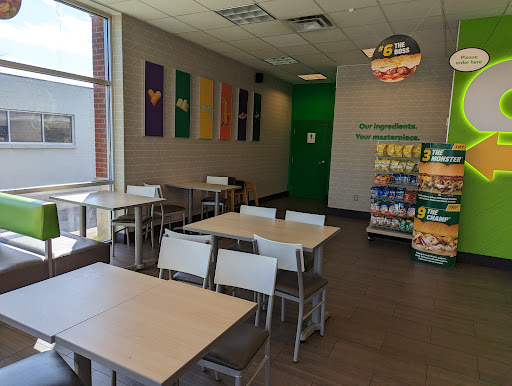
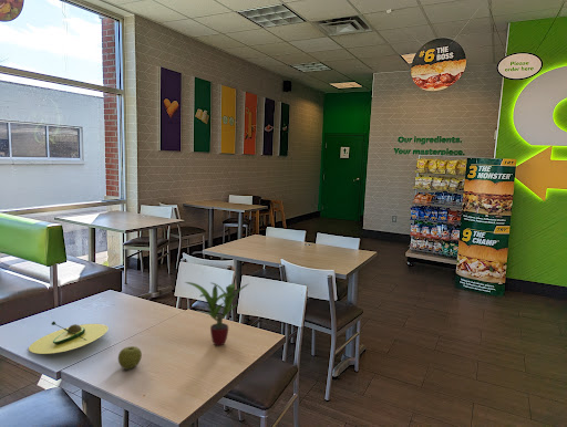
+ avocado (70, 333)
+ potted plant (214, 311)
+ apple (130, 357)
